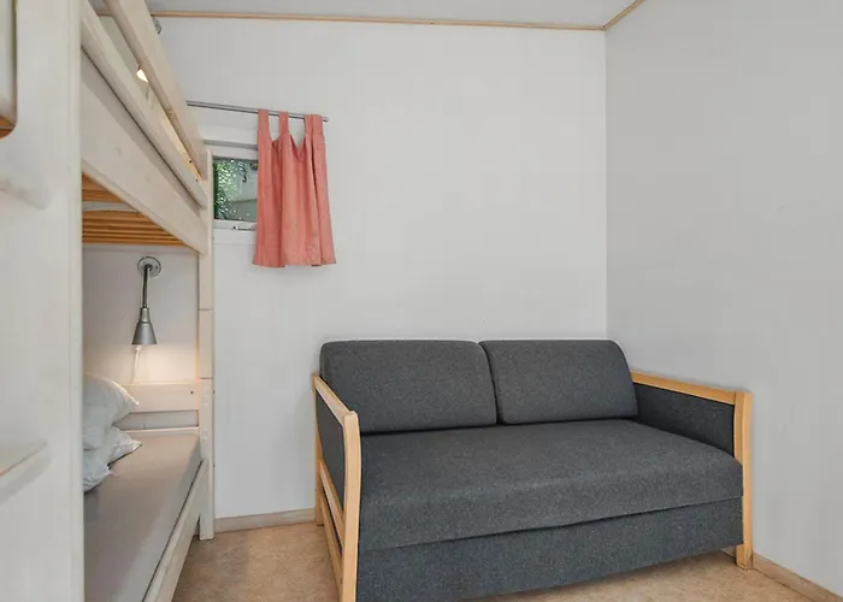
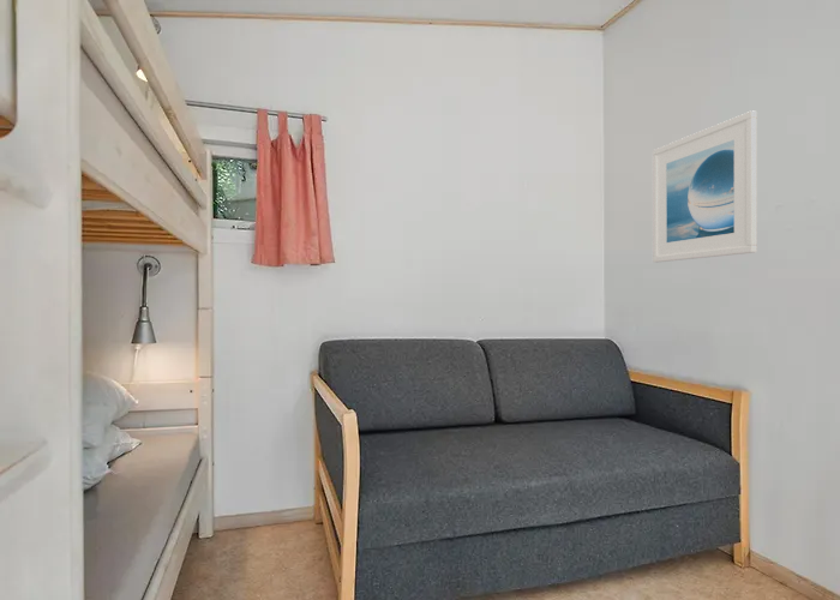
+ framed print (698, 194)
